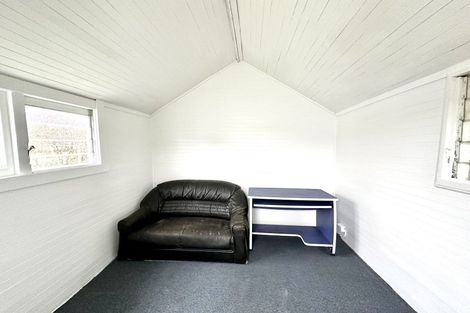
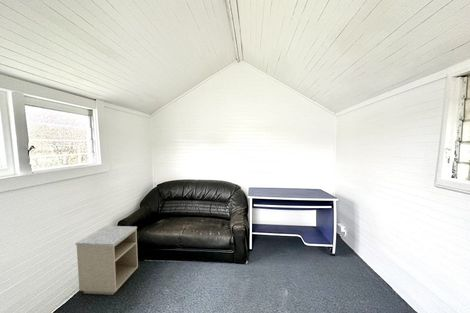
+ nightstand (110, 258)
